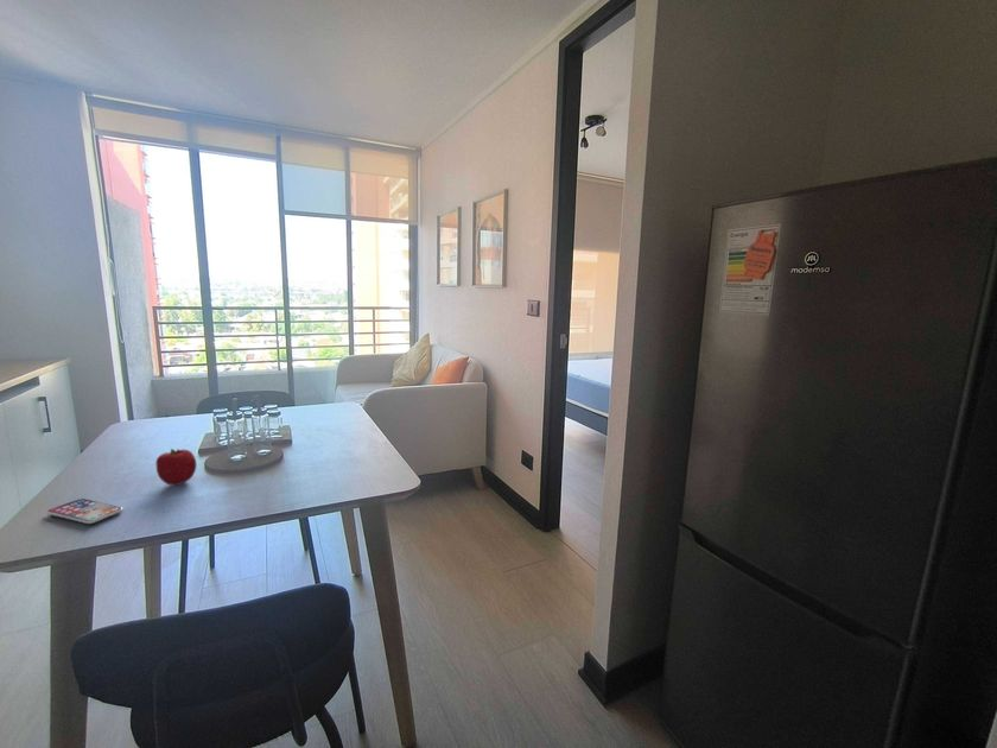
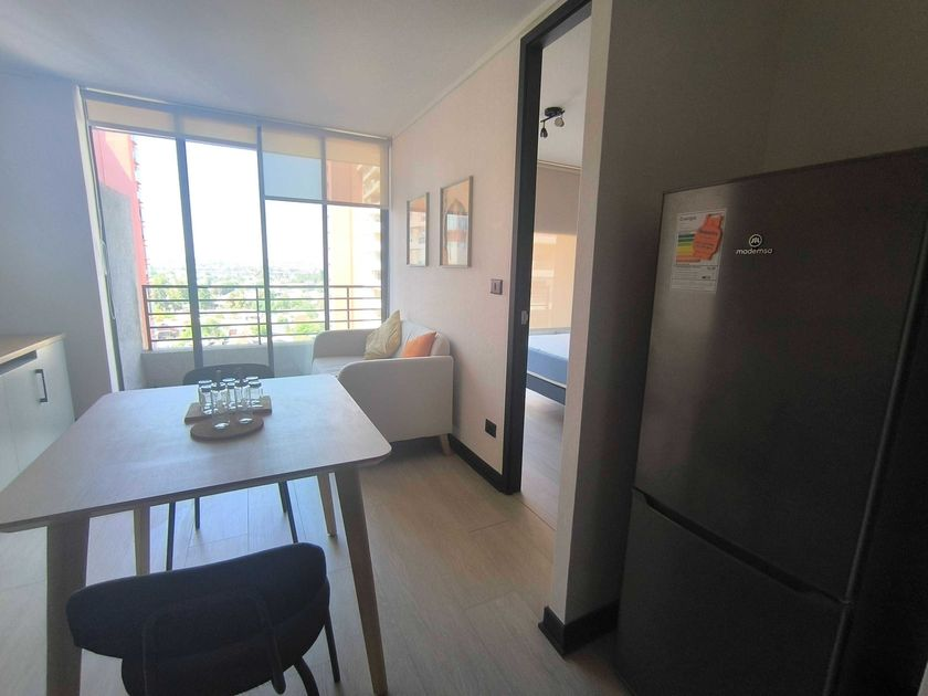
- fruit (176, 465)
- smartphone (85, 511)
